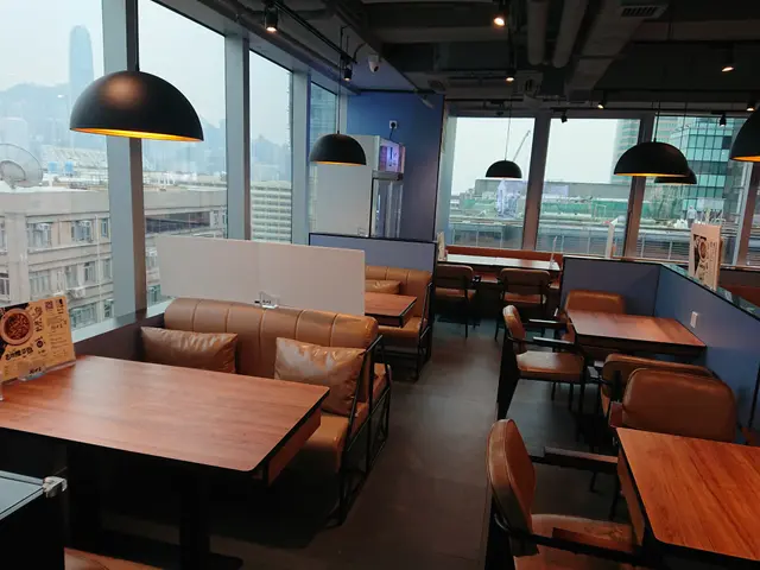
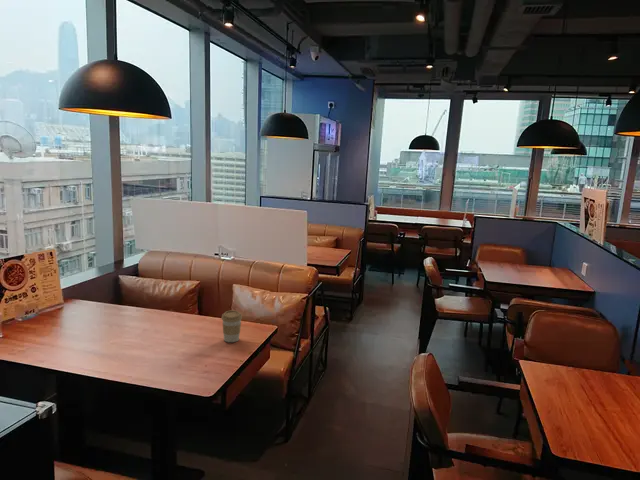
+ coffee cup (231, 326)
